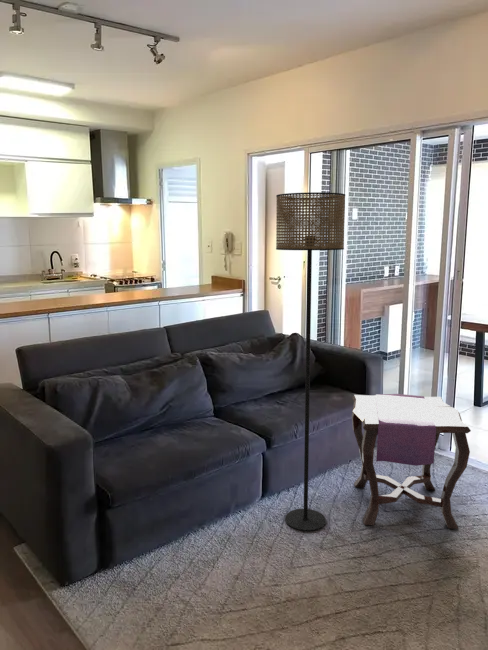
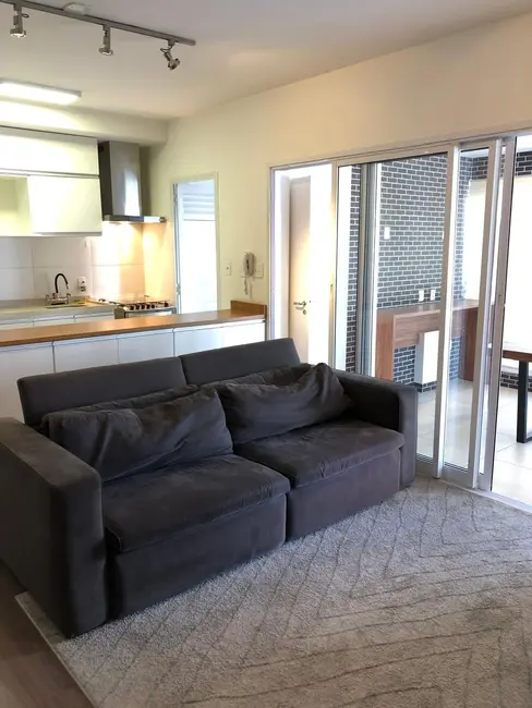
- side table (403, 456)
- floor lamp (307, 365)
